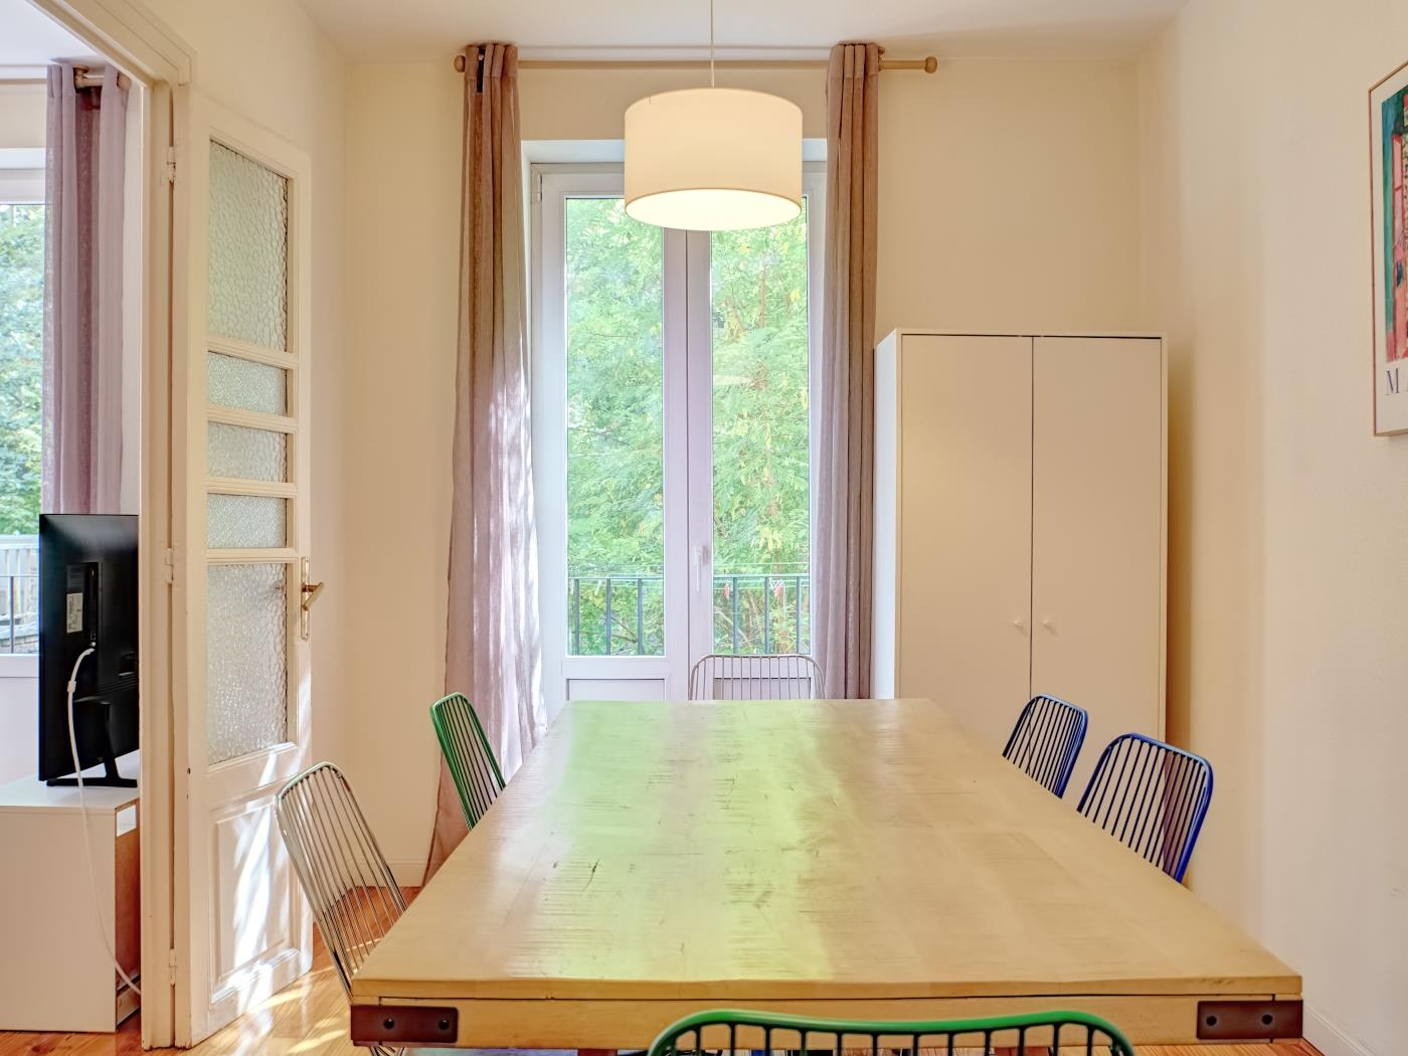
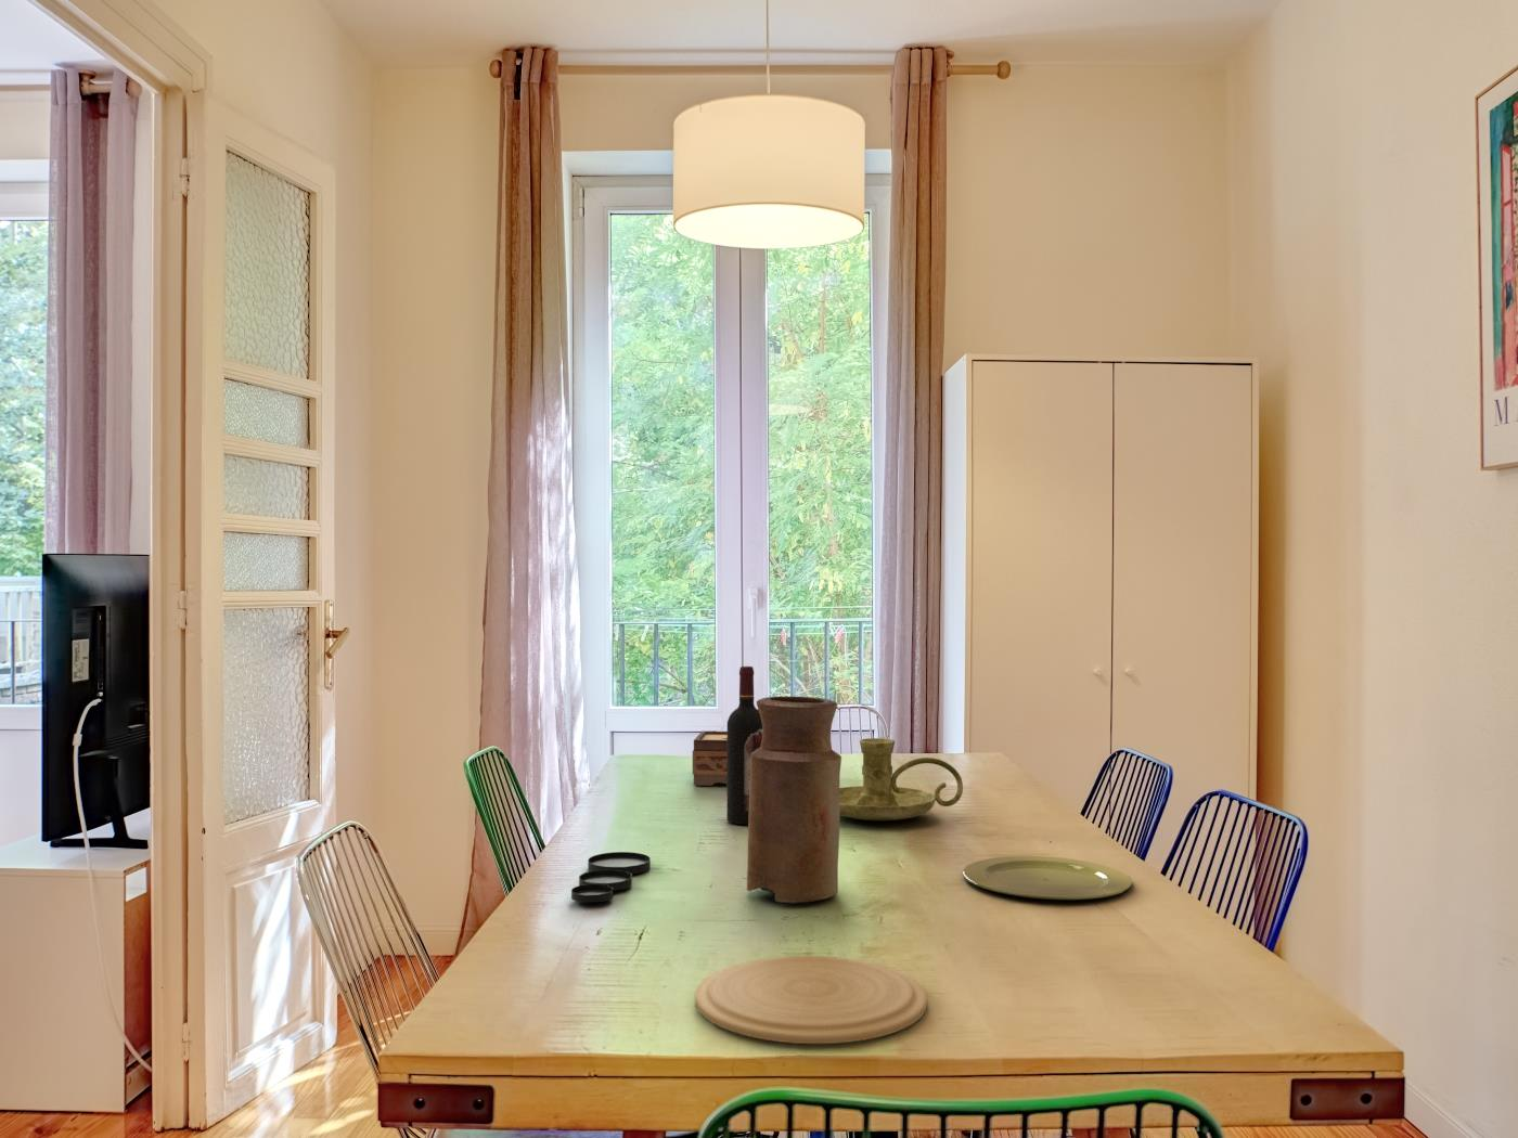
+ wine bottle (746, 744)
+ plate (810, 993)
+ vase (794, 795)
+ tissue box (727, 758)
+ plate (1045, 876)
+ candle holder (890, 778)
+ plate (605, 876)
